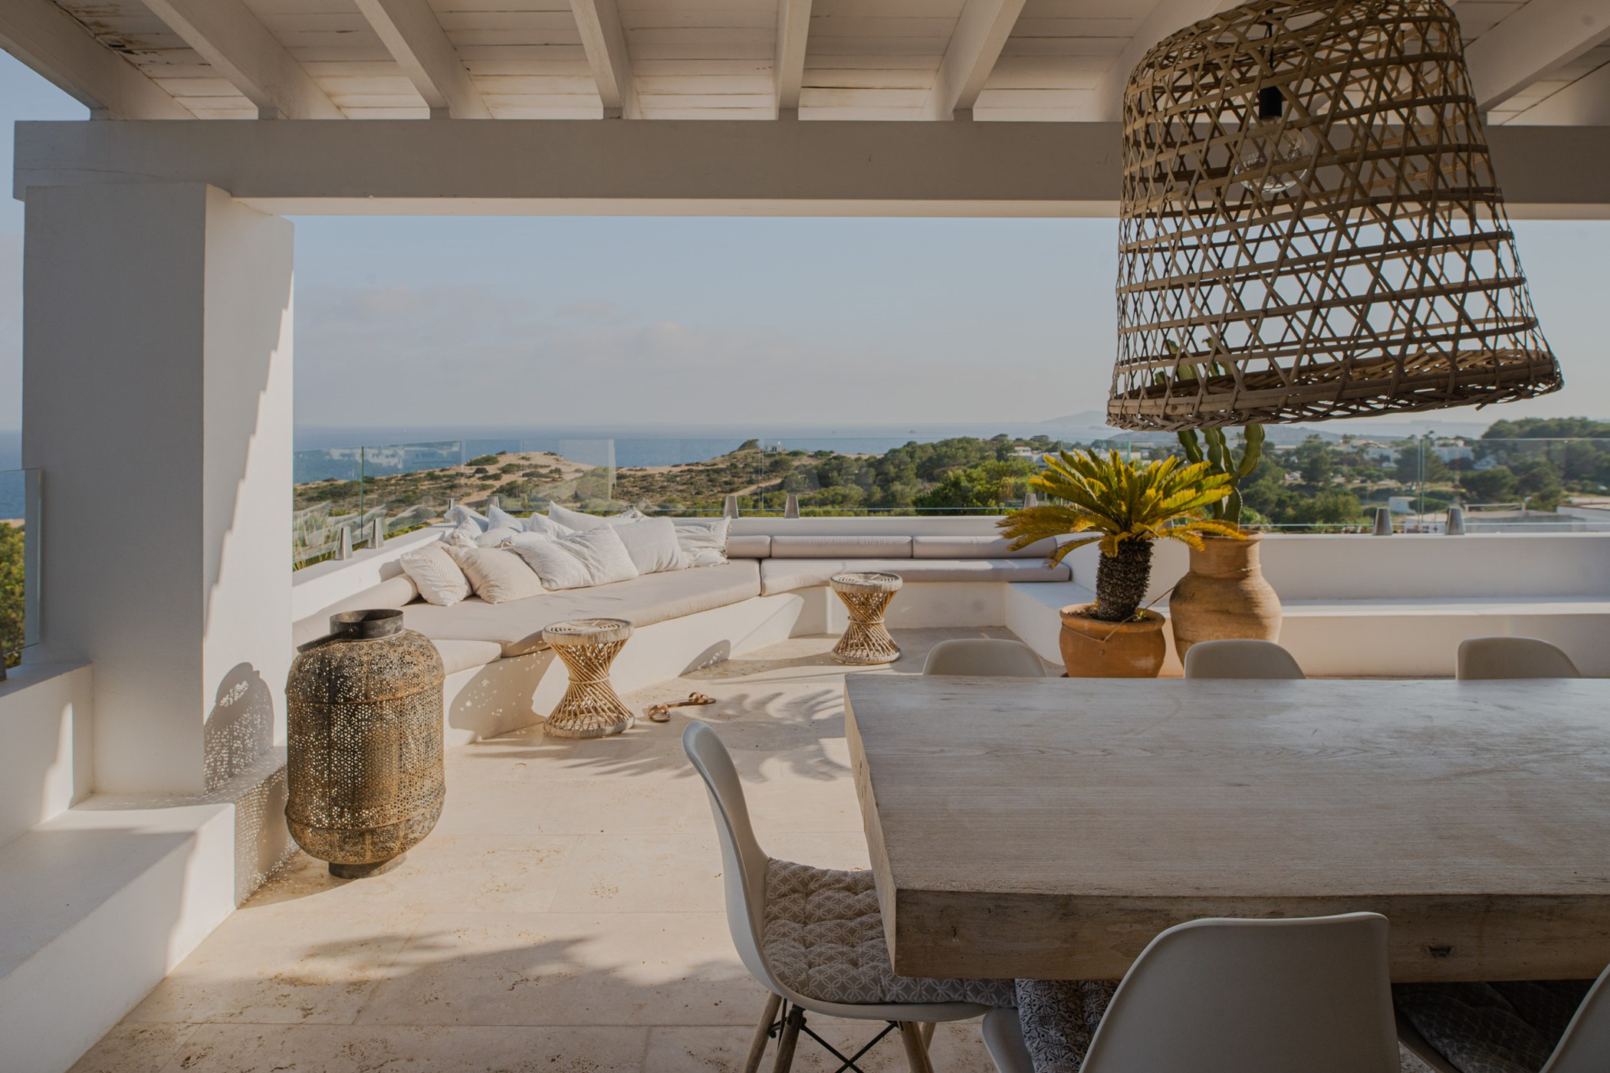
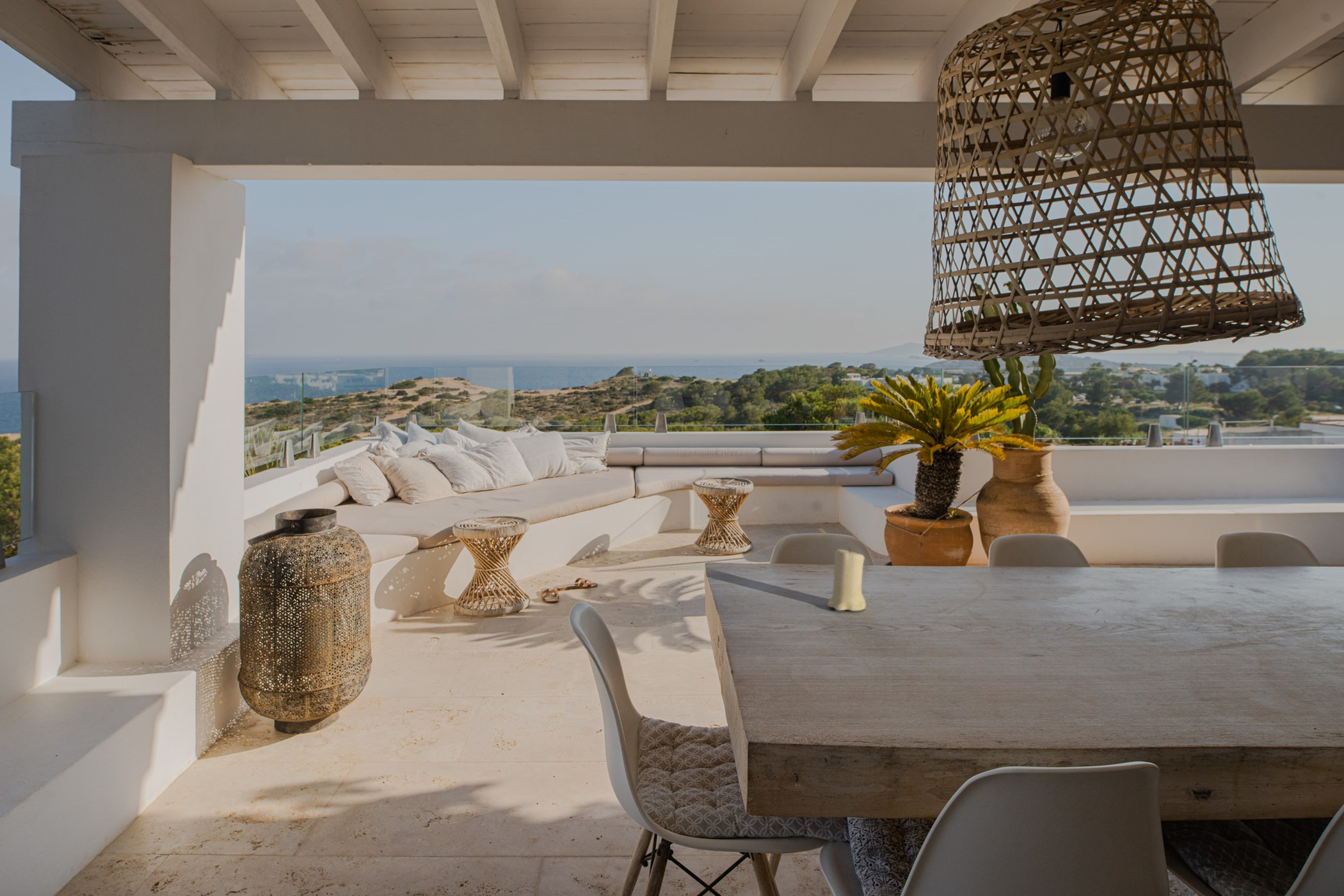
+ candle (847, 577)
